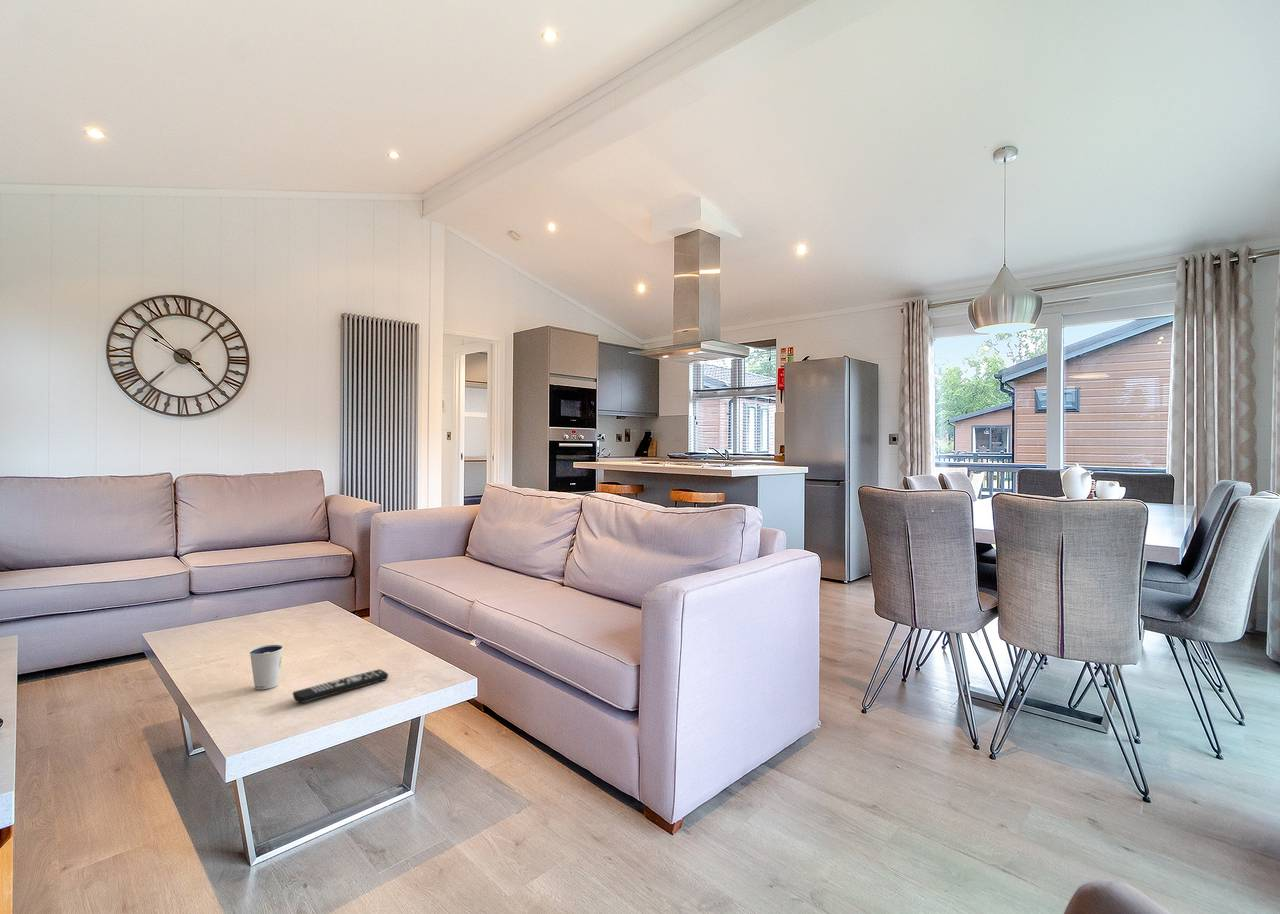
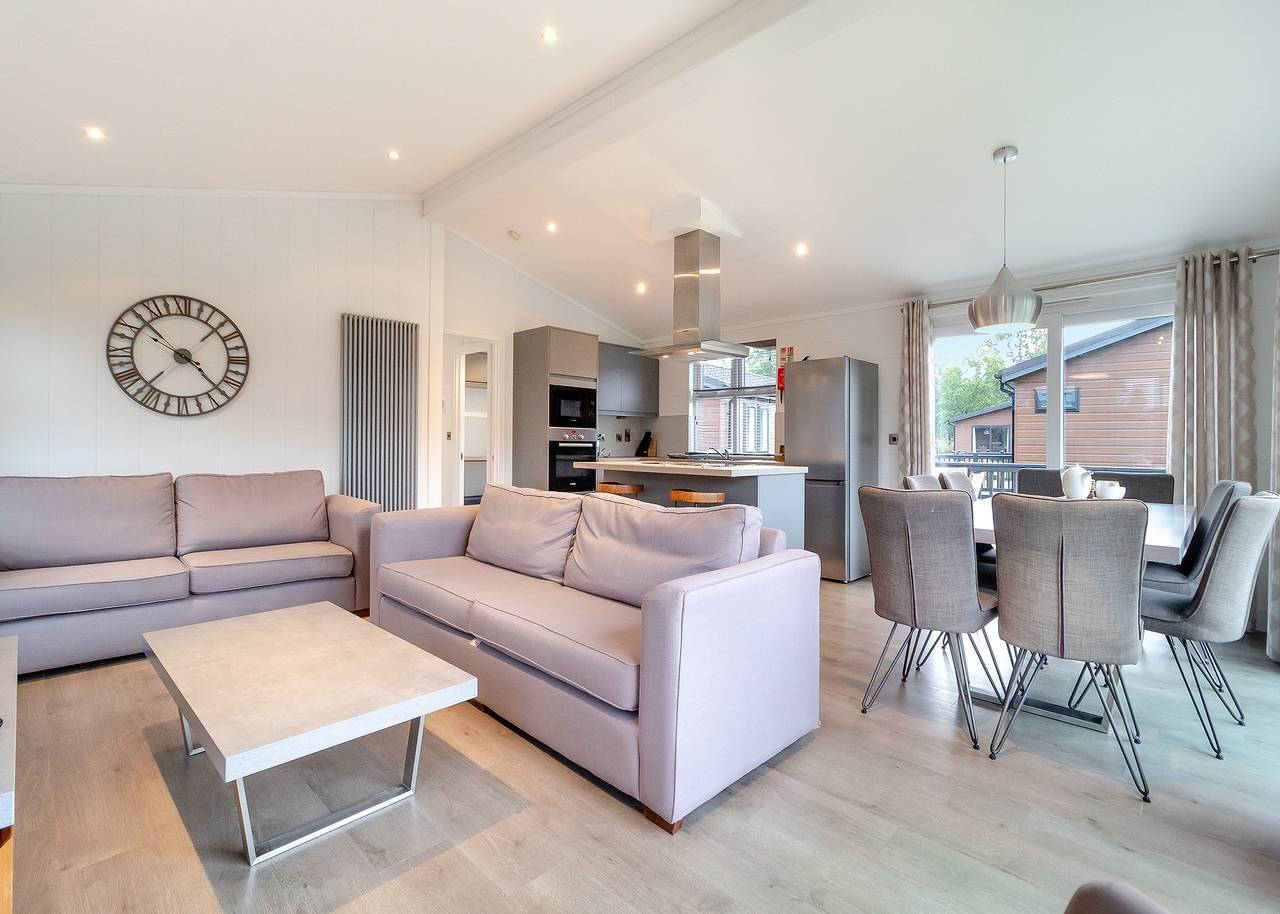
- remote control (342, 685)
- dixie cup (266, 667)
